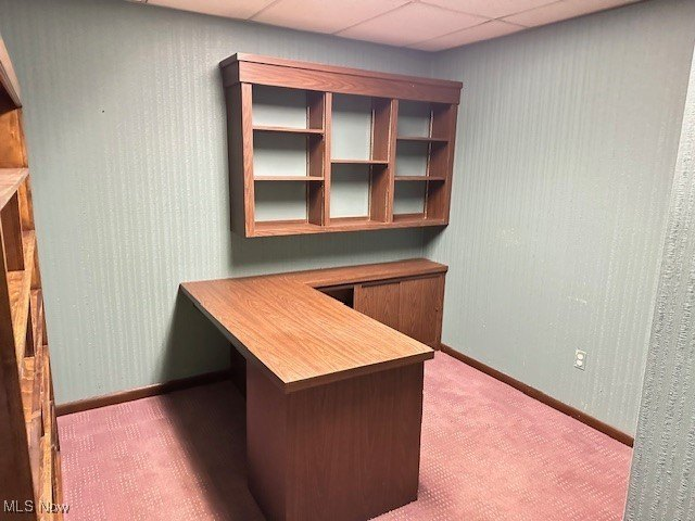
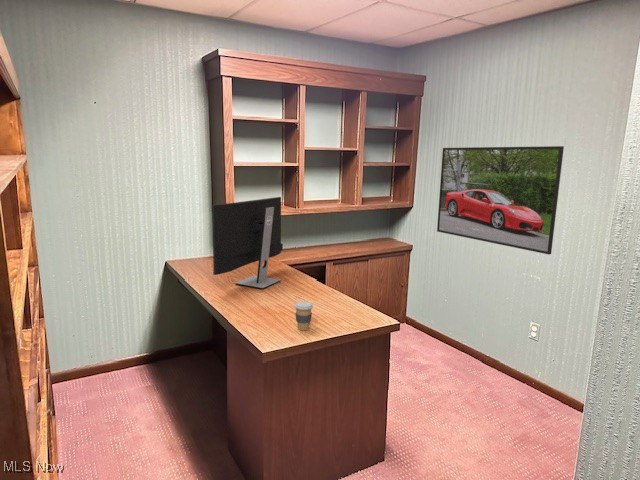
+ coffee cup (303, 316)
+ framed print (491, 195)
+ computer monitor (258, 242)
